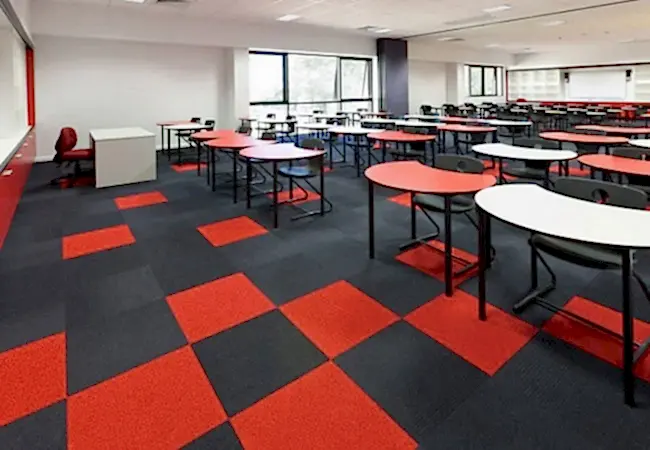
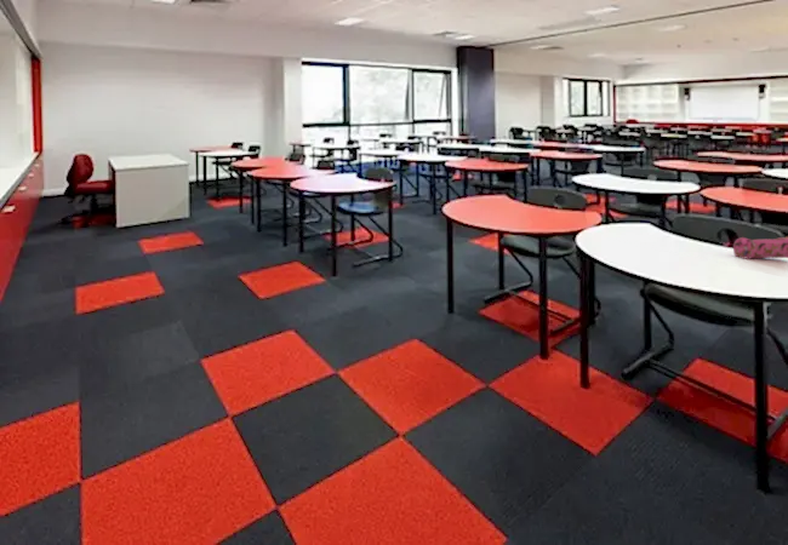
+ pencil case (765, 247)
